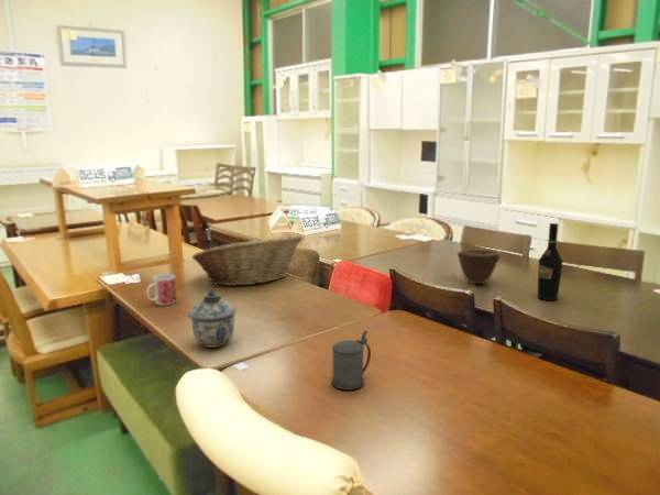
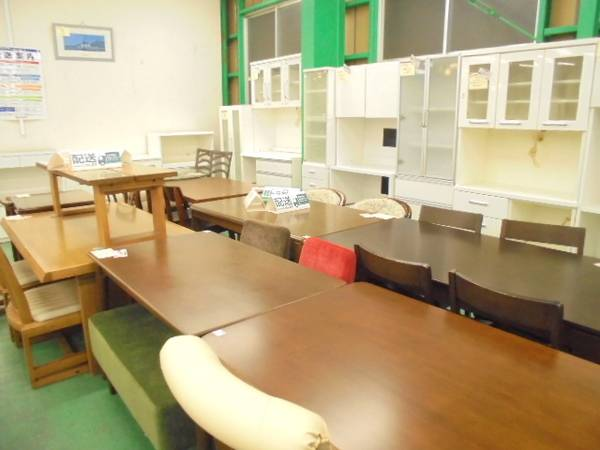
- wine bottle (550, 261)
- fruit basket (249, 255)
- mug (160, 290)
- bowl (477, 266)
- beer stein (352, 358)
- lidded jar (212, 316)
